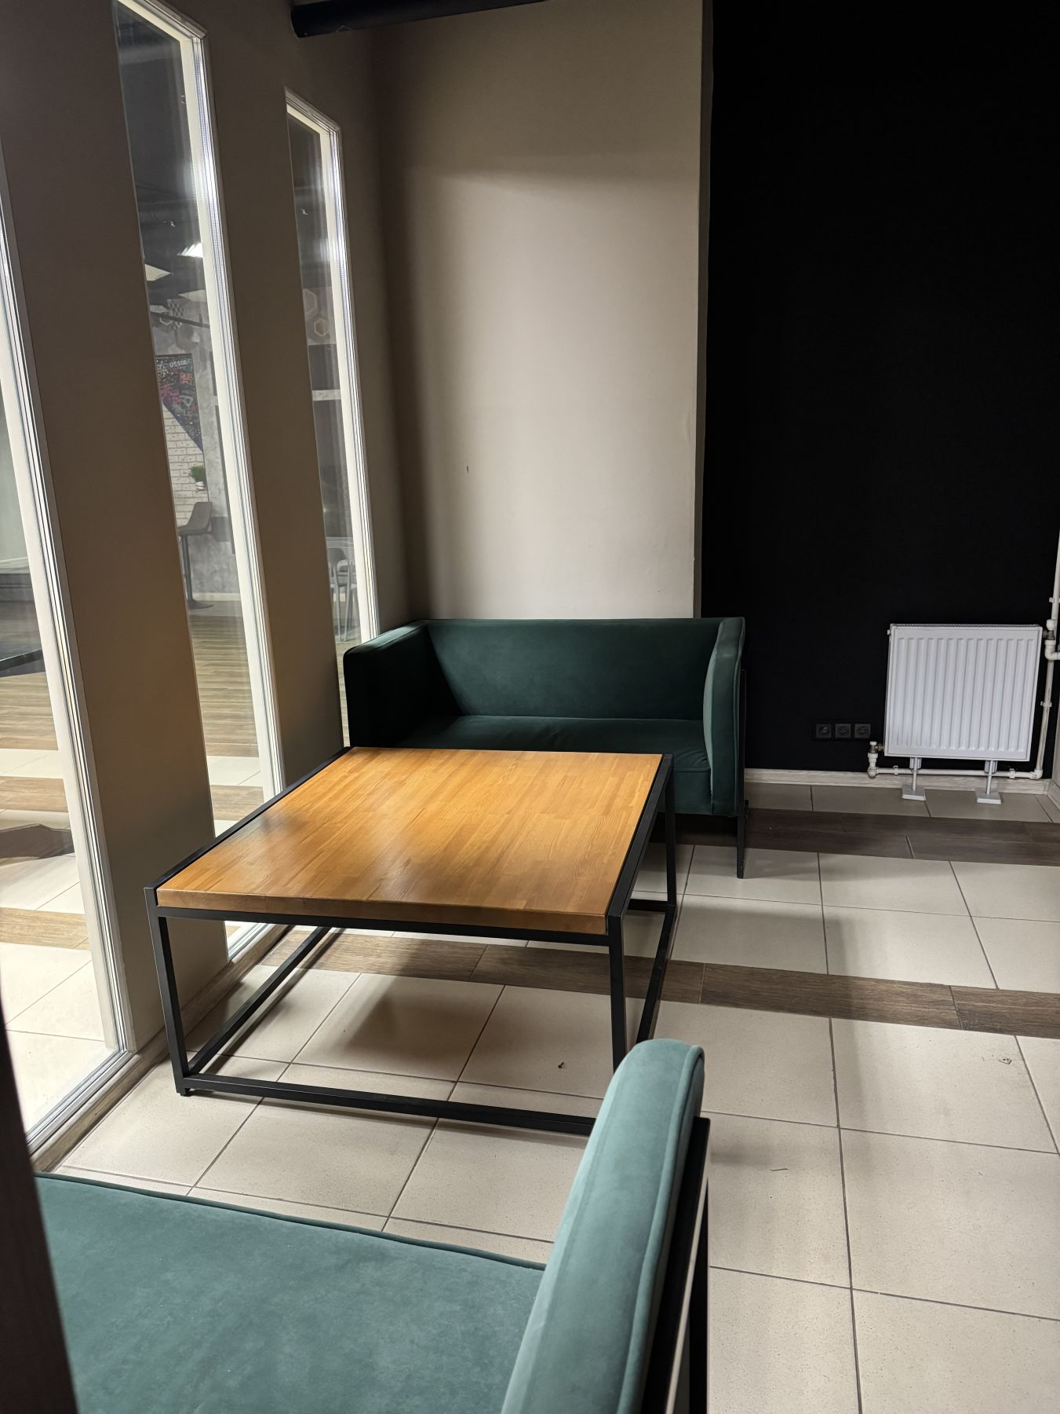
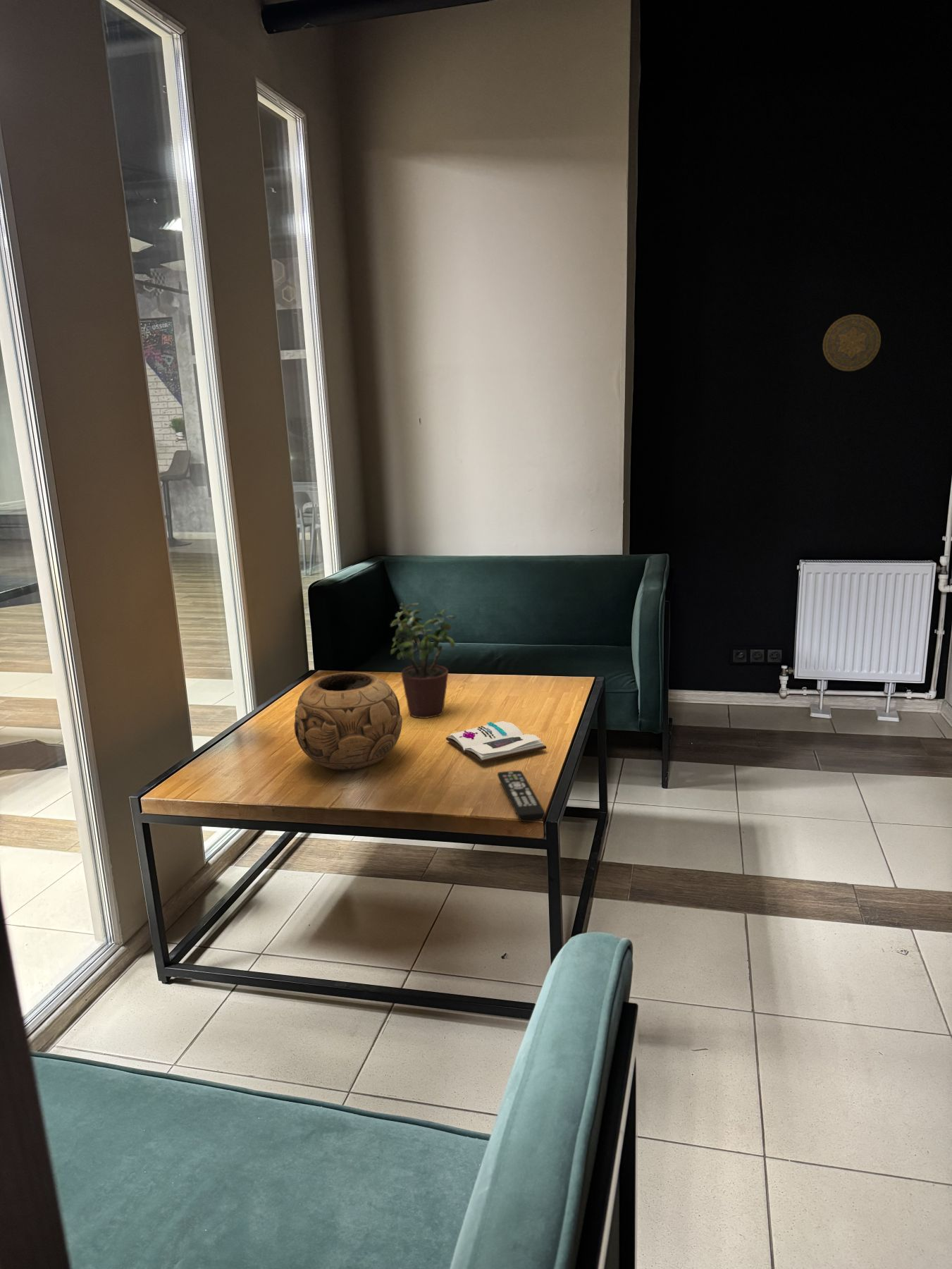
+ book (495, 740)
+ remote control (520, 795)
+ potted plant (426, 659)
+ decorative bowl (348, 721)
+ decorative plate (851, 343)
